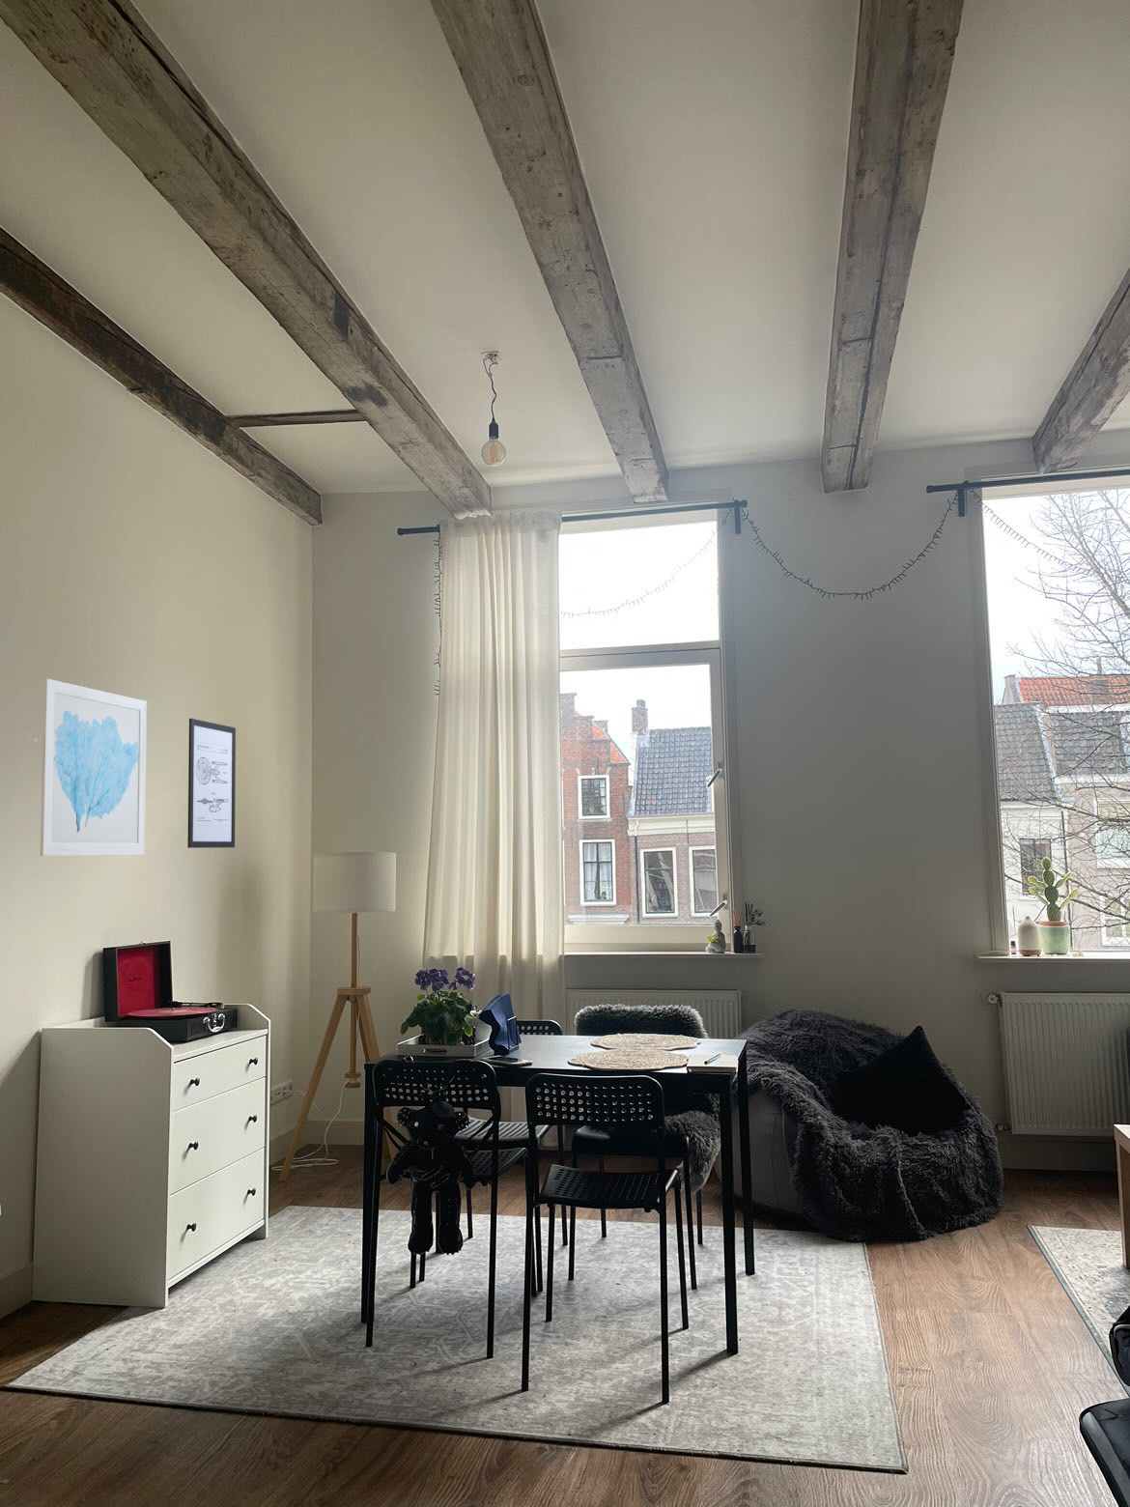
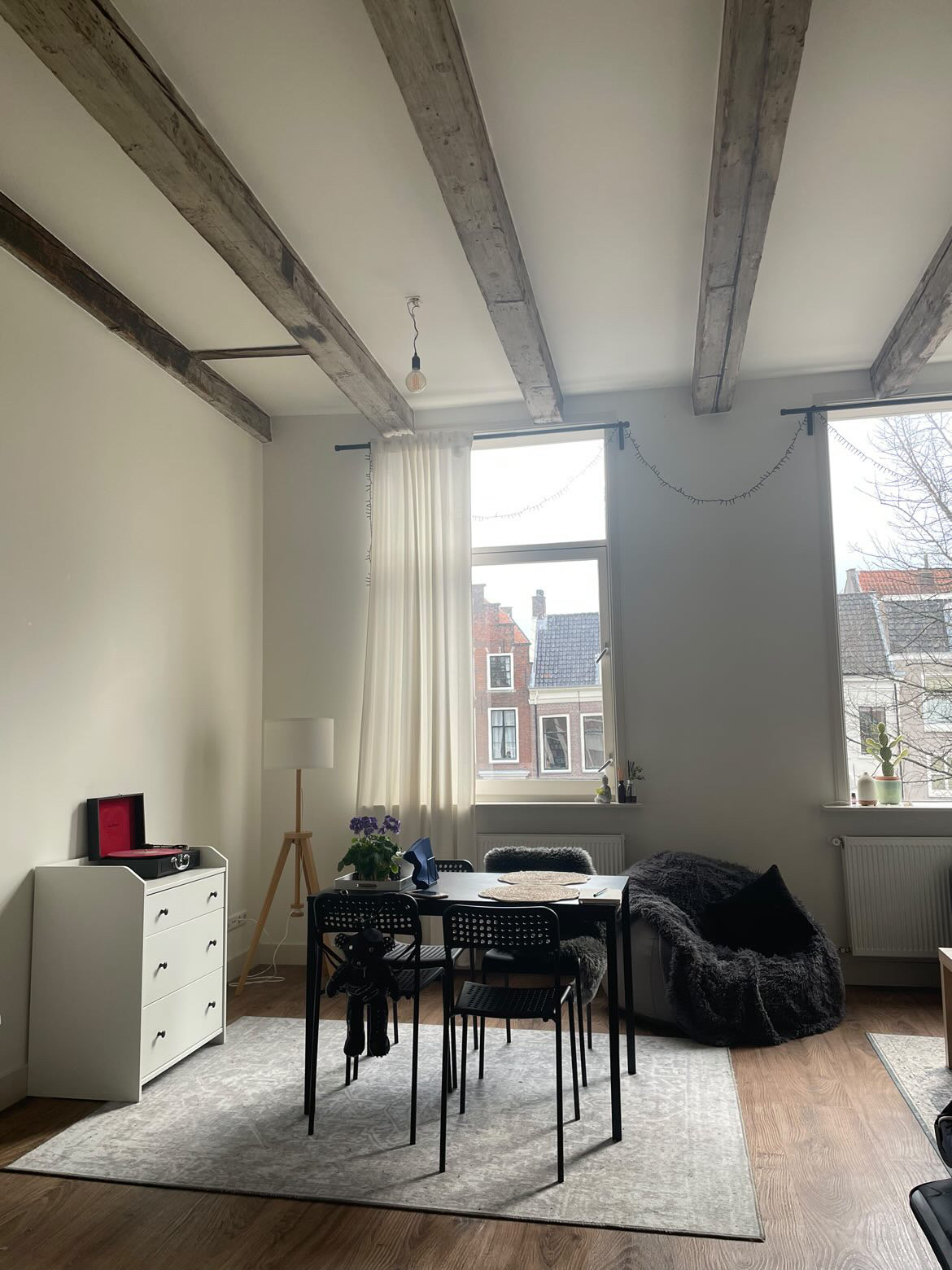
- wall art (96, 771)
- wall art (212, 784)
